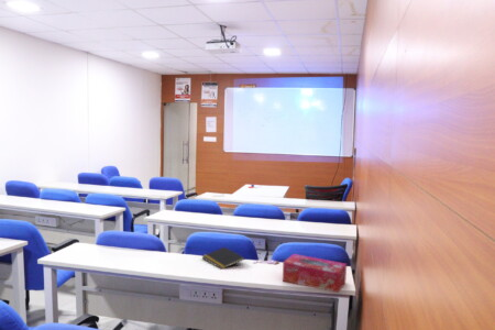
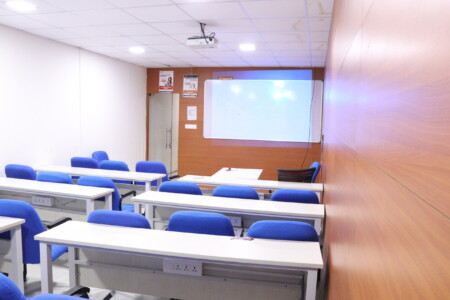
- notepad (222, 257)
- tissue box (314, 272)
